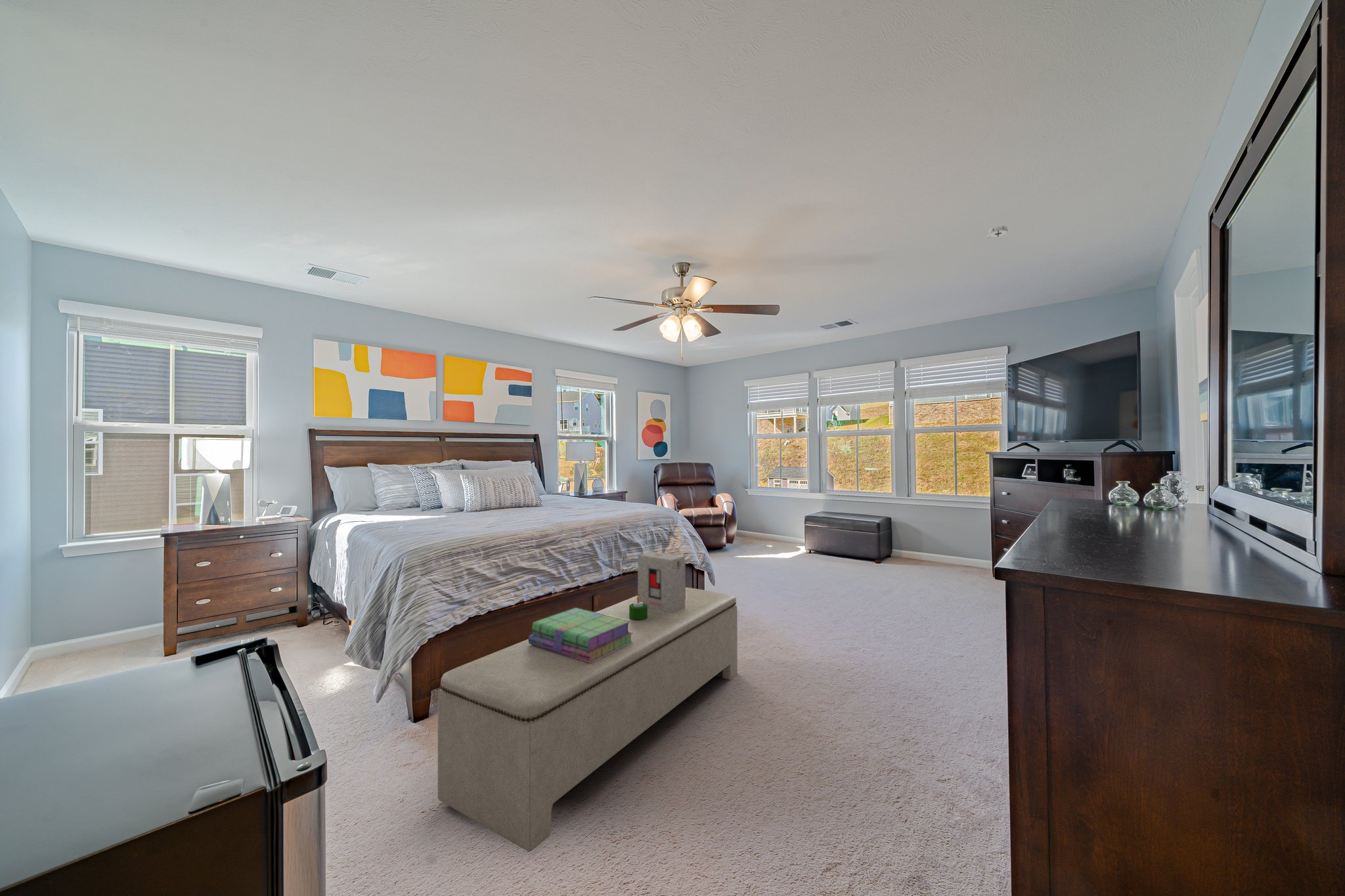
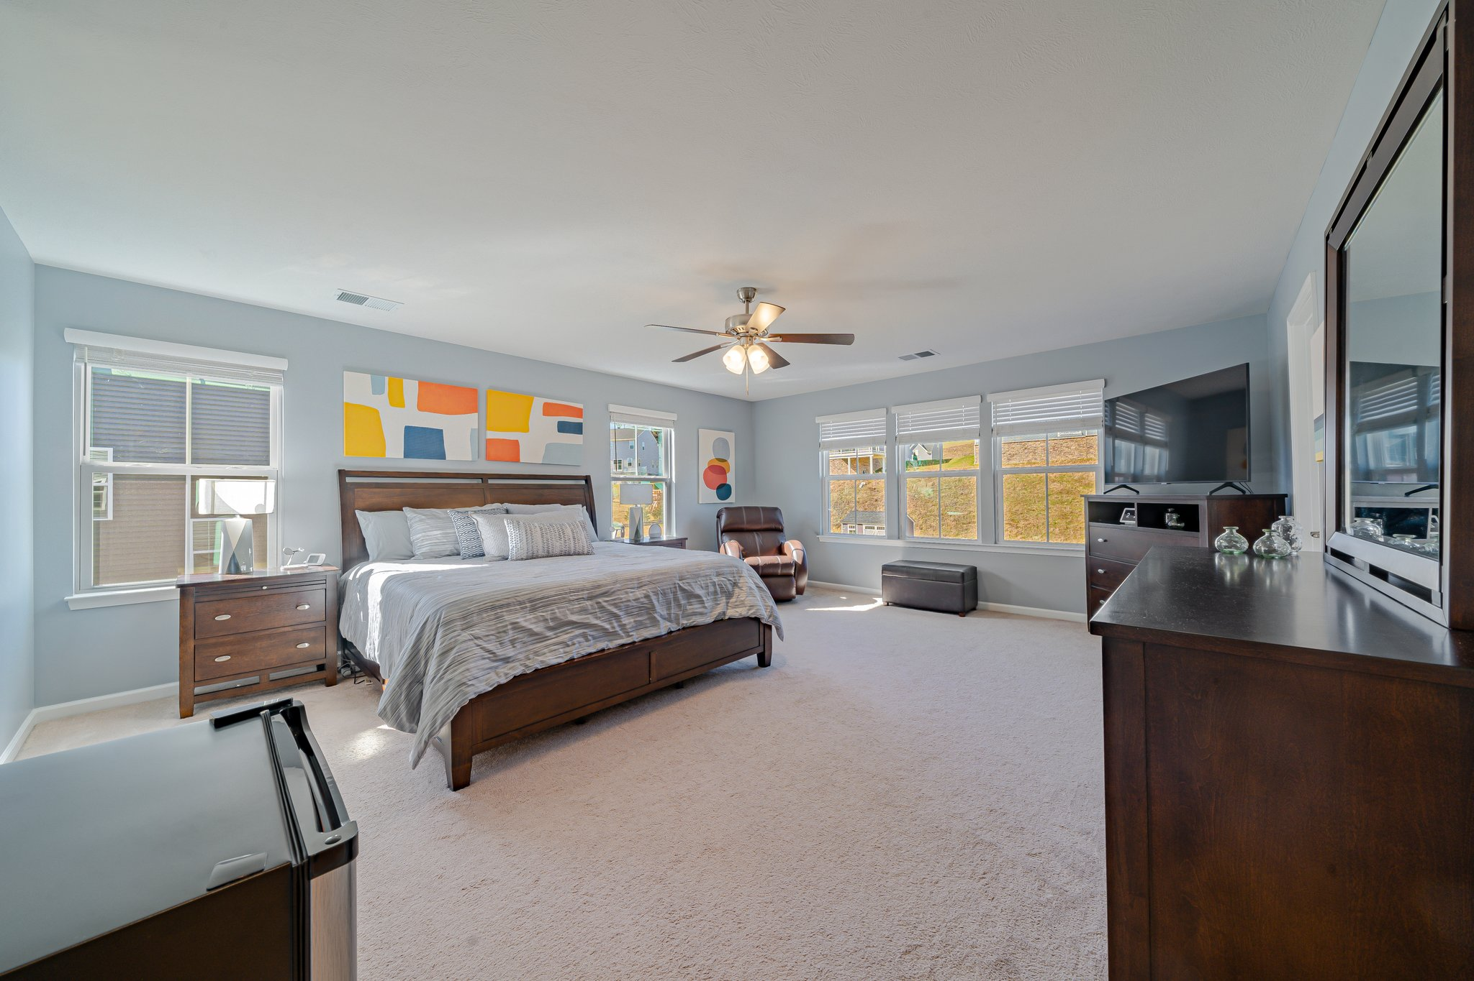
- decorative box (661, 581)
- candle (638, 606)
- smoke detector (997, 232)
- stack of books (581, 632)
- bench (619, 673)
